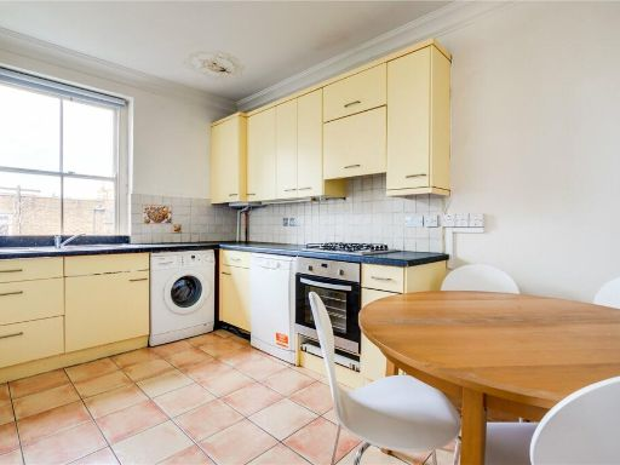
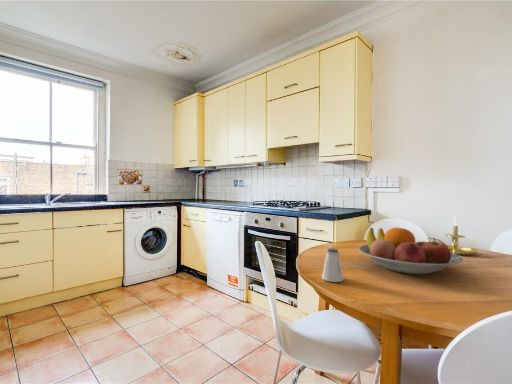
+ saltshaker (332, 263)
+ fruit bowl (406, 248)
+ candle holder (451, 234)
